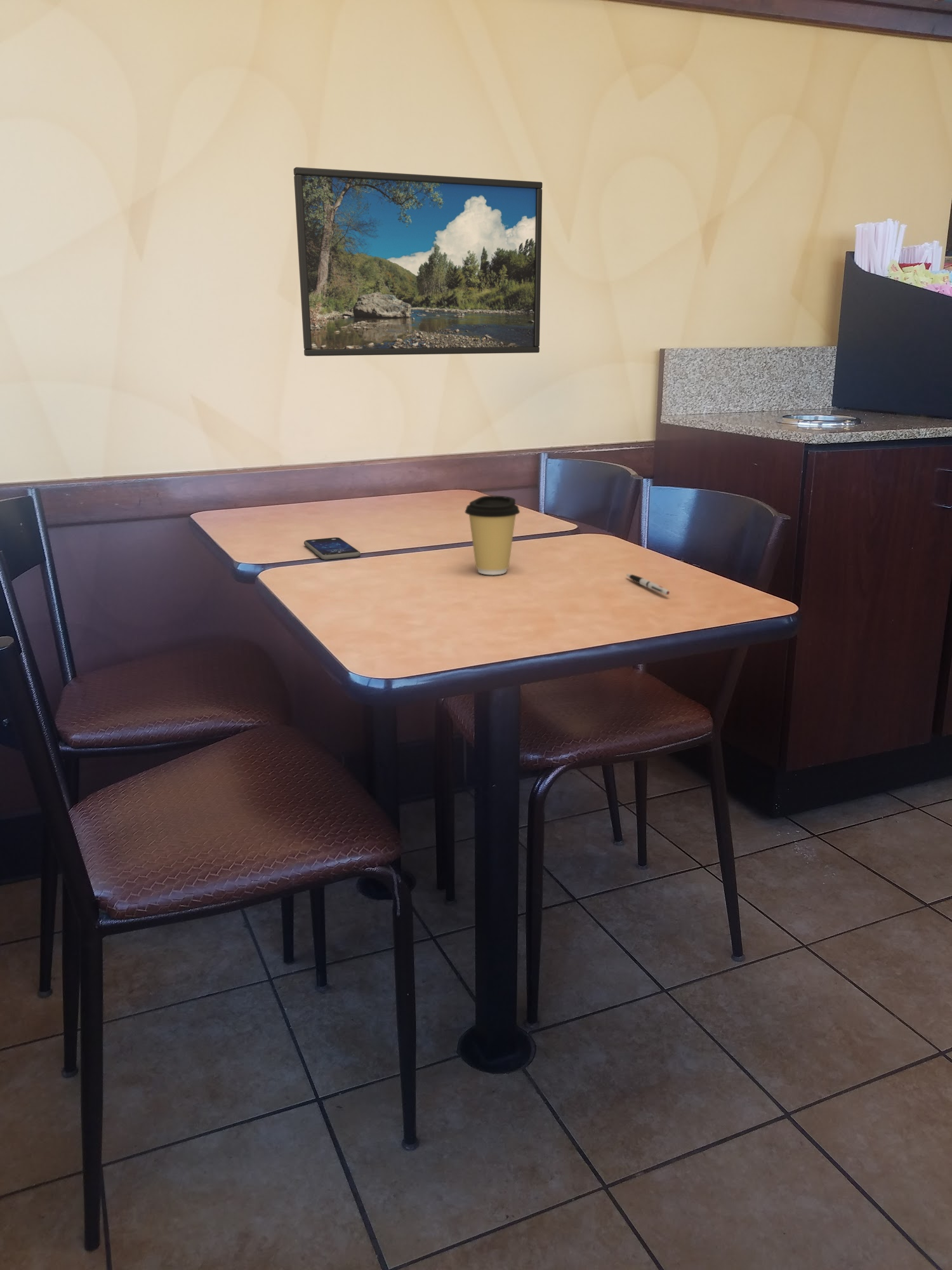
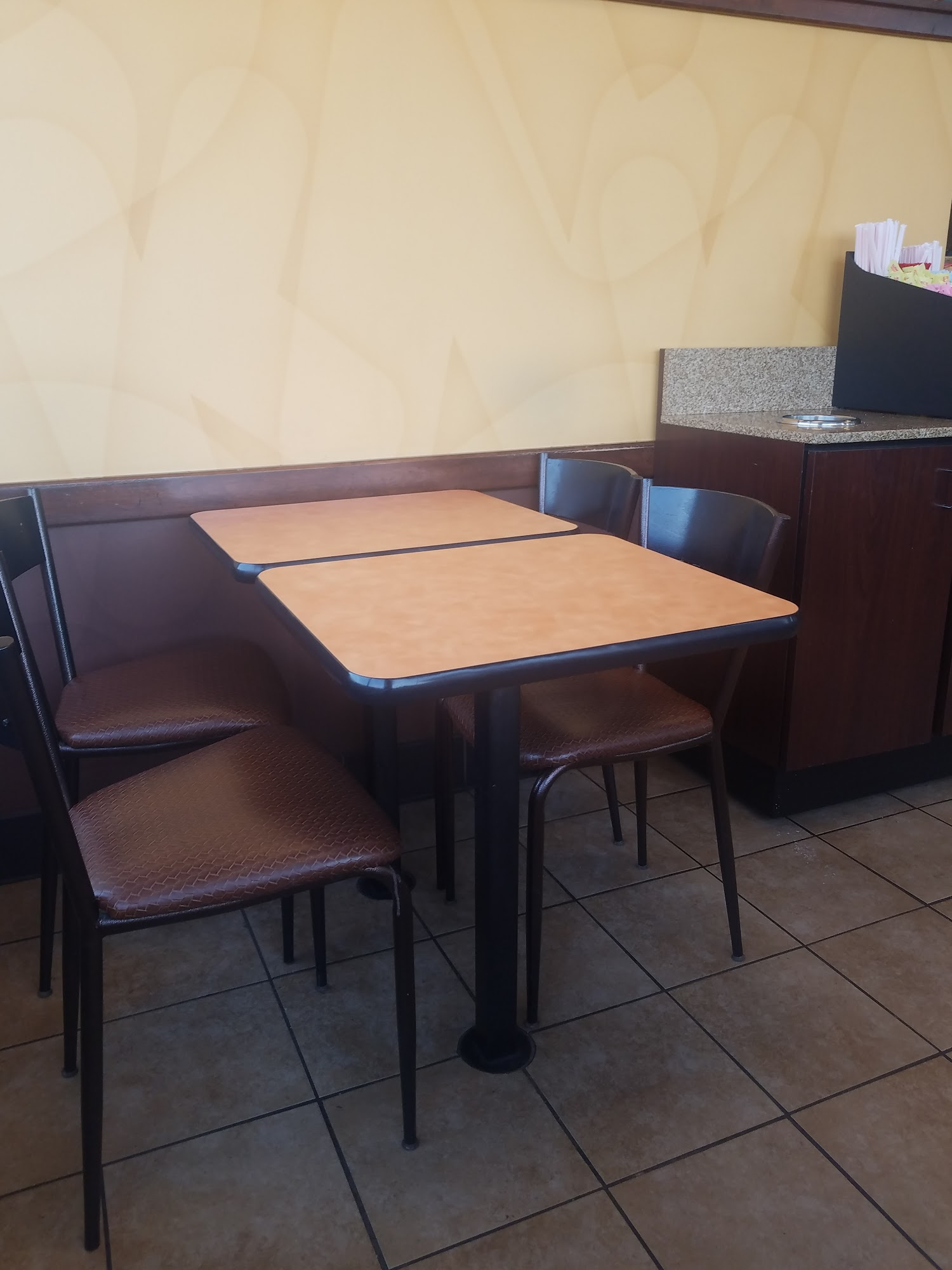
- pen (645, 583)
- coffee cup (492, 535)
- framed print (425, 267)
- smartphone (331, 548)
